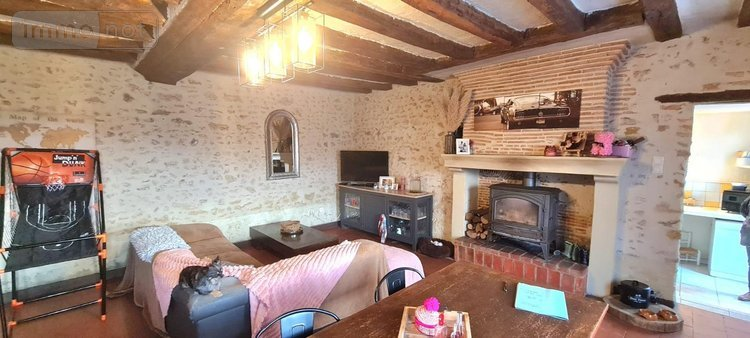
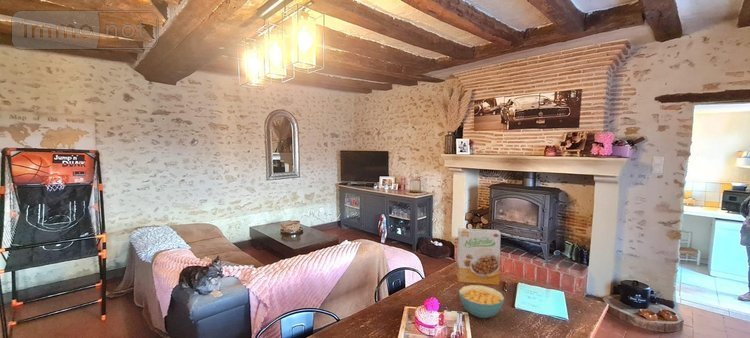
+ cereal box (478, 255)
+ cereal bowl (480, 304)
